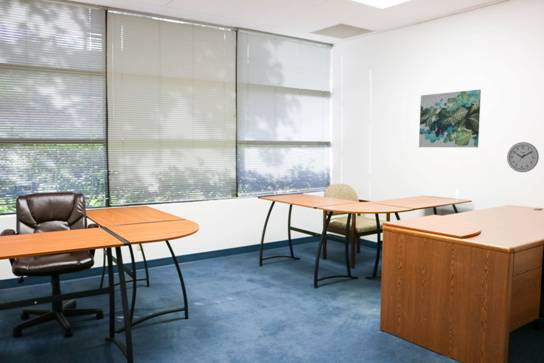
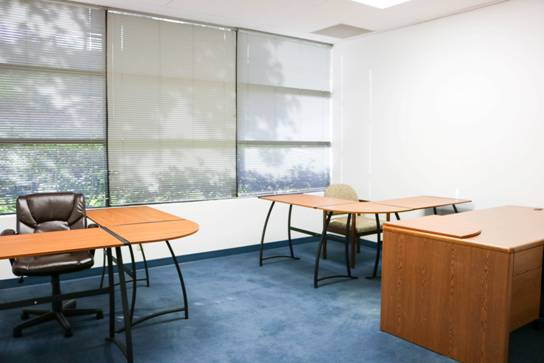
- wall clock (522, 157)
- wall art (448, 120)
